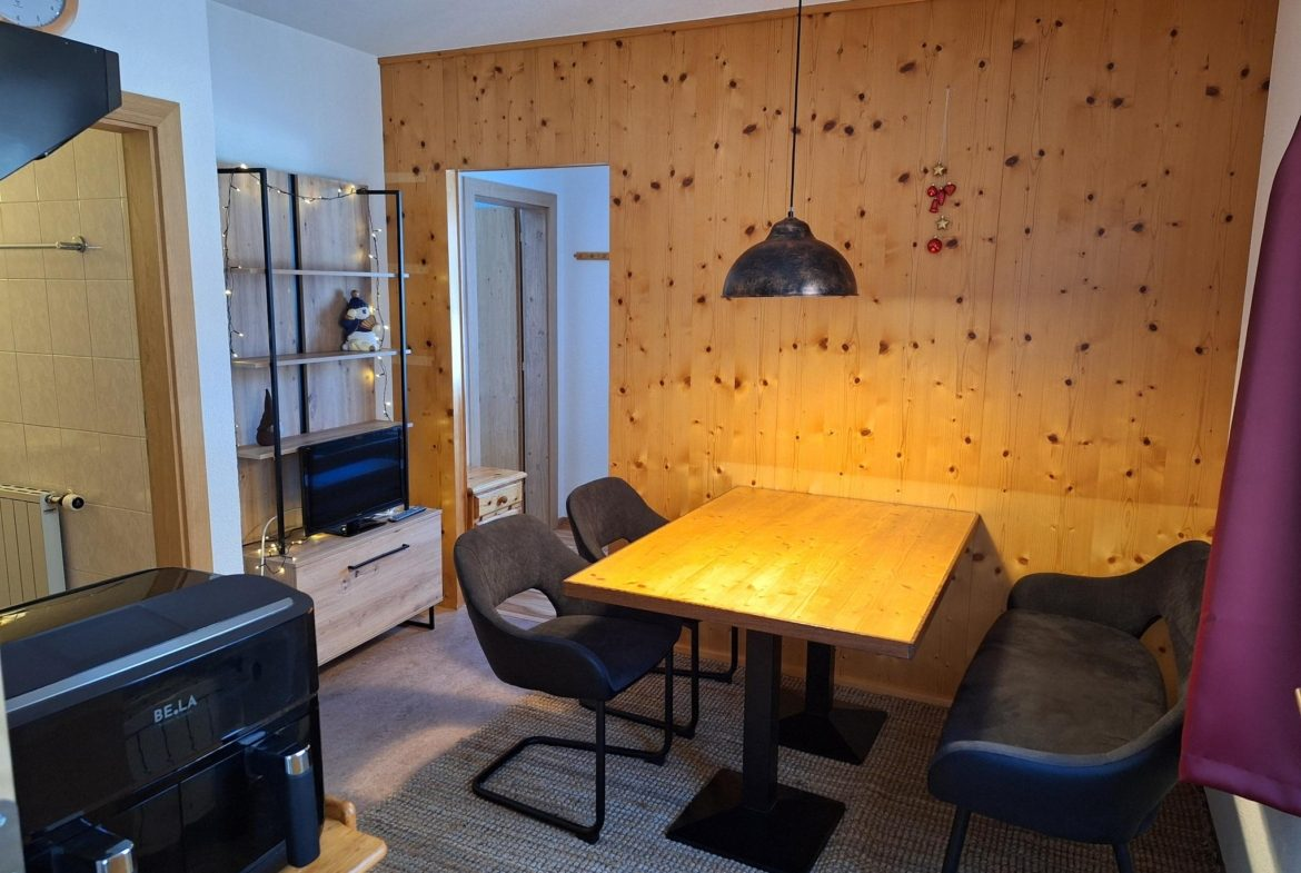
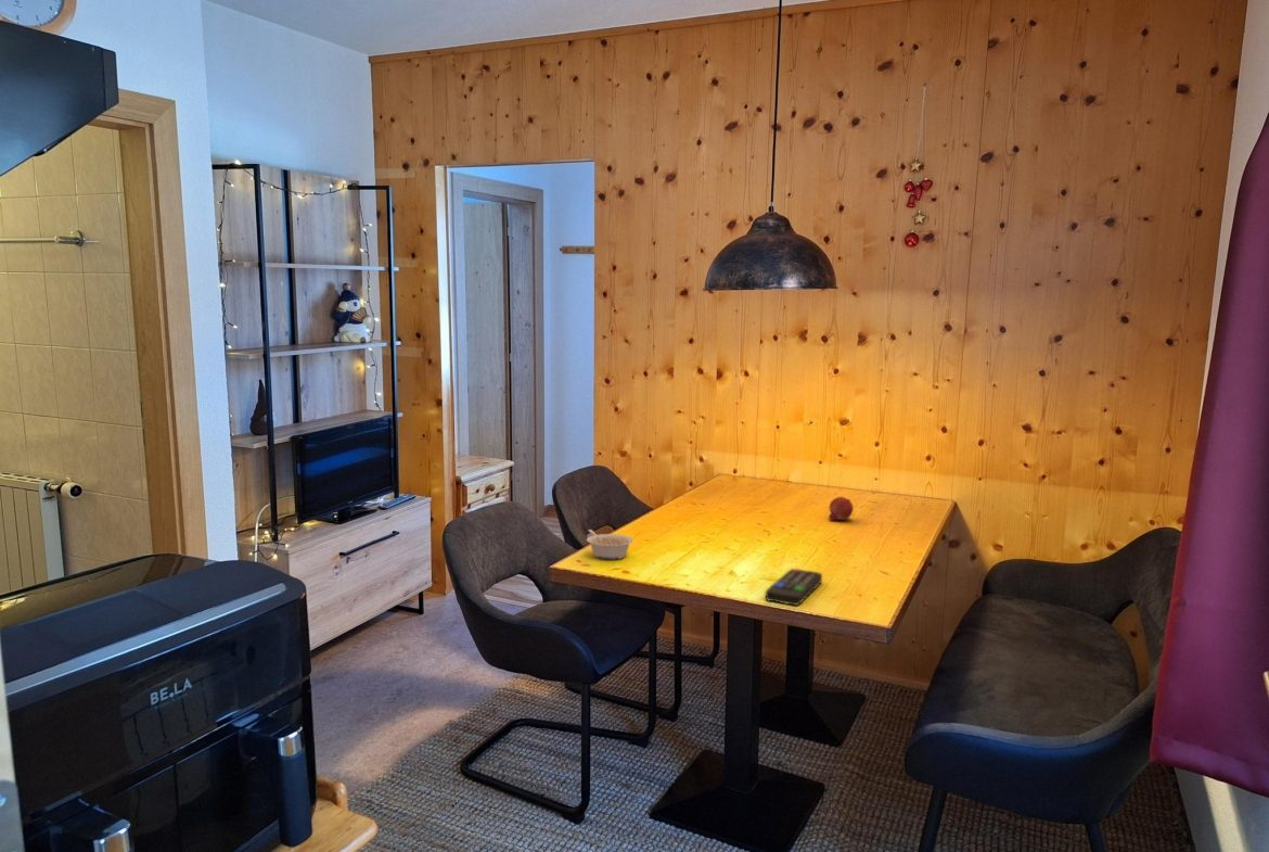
+ remote control (794, 585)
+ legume (607, 545)
+ fruit (839, 508)
